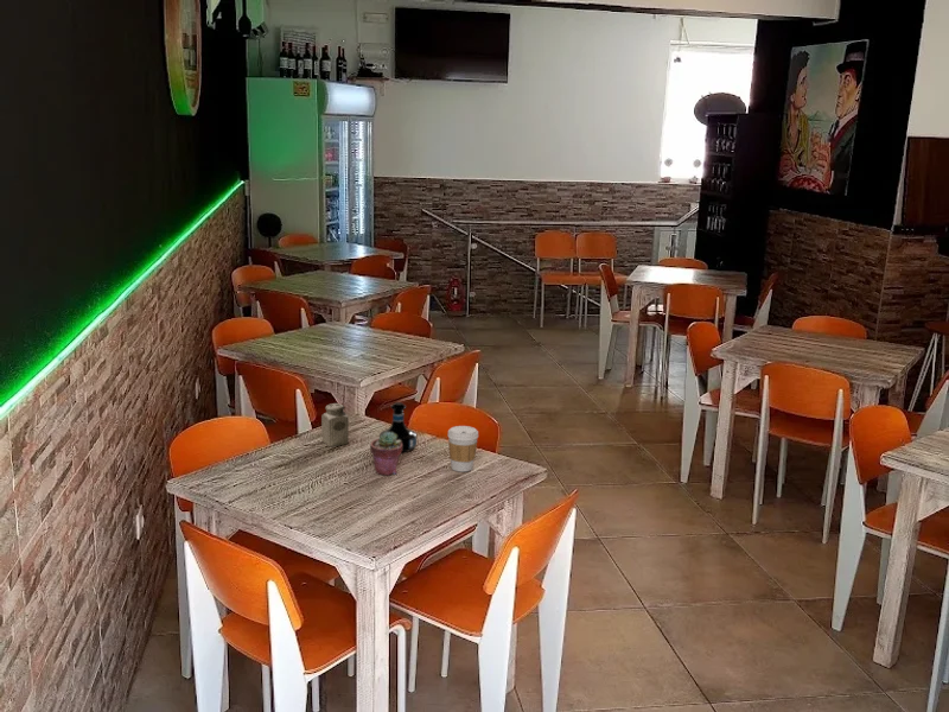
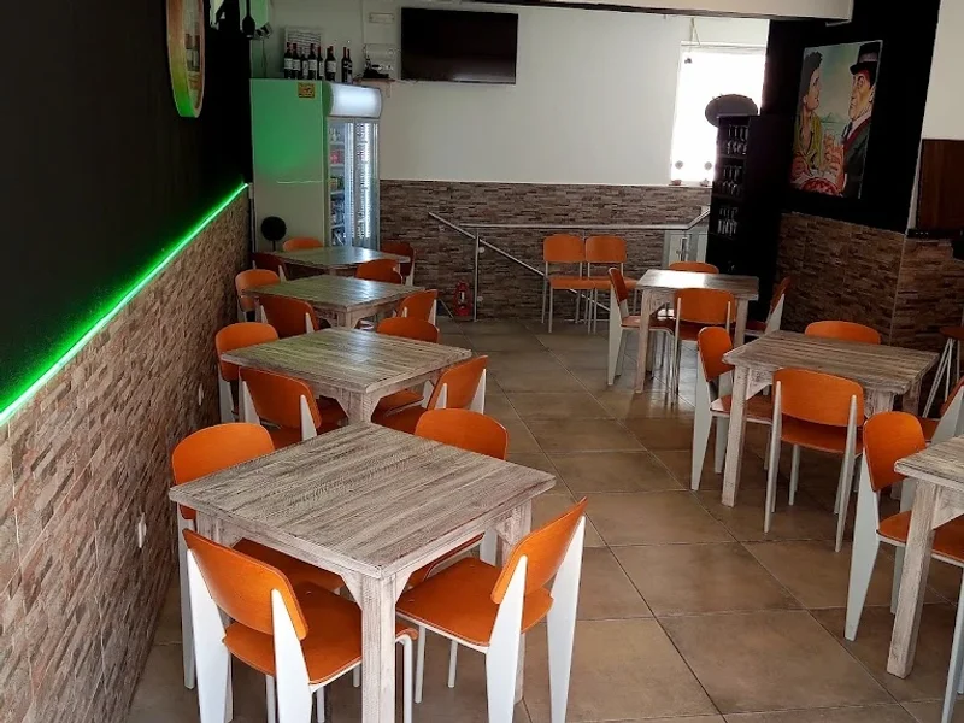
- tequila bottle (397, 425)
- potted succulent (386, 451)
- salt shaker (335, 424)
- coffee cup (463, 447)
